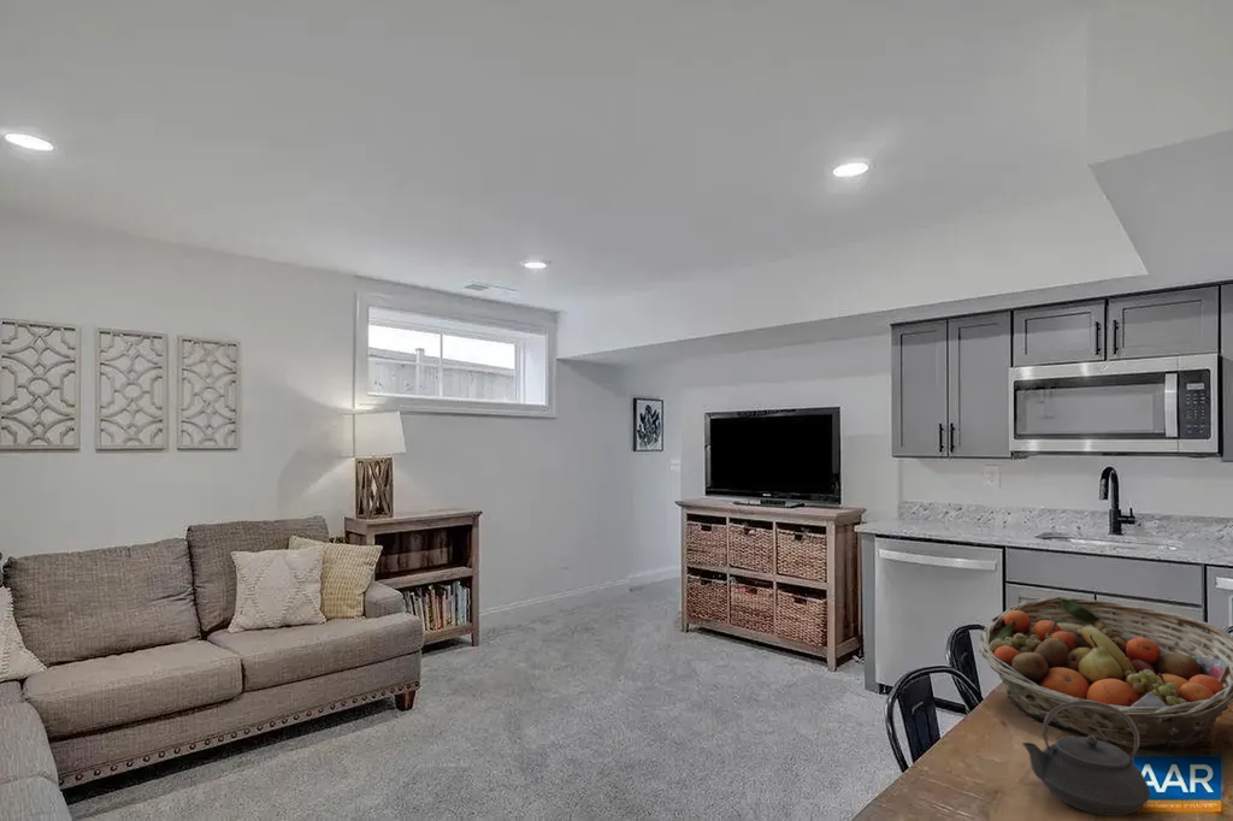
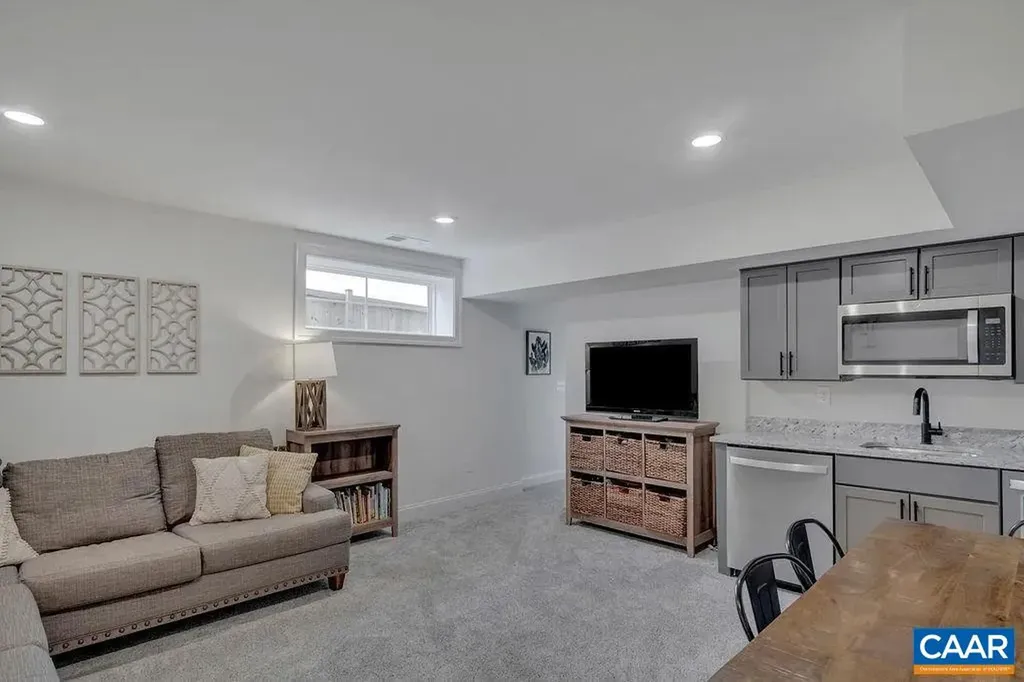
- teapot (1082, 749)
- fruit basket (1103, 666)
